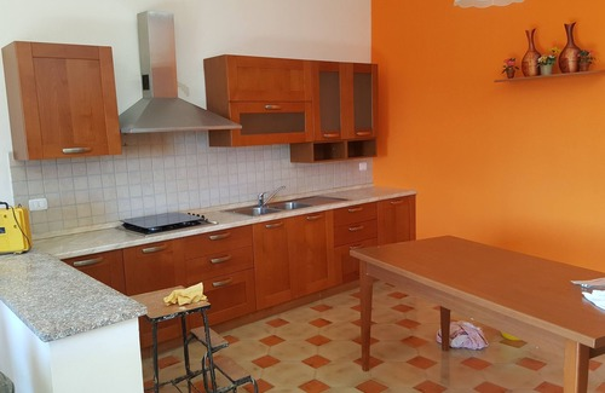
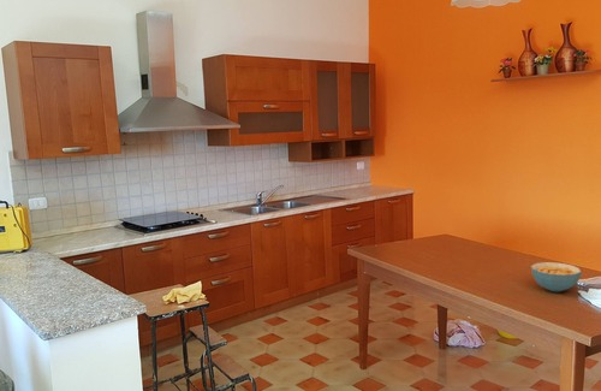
+ cereal bowl (554, 278)
